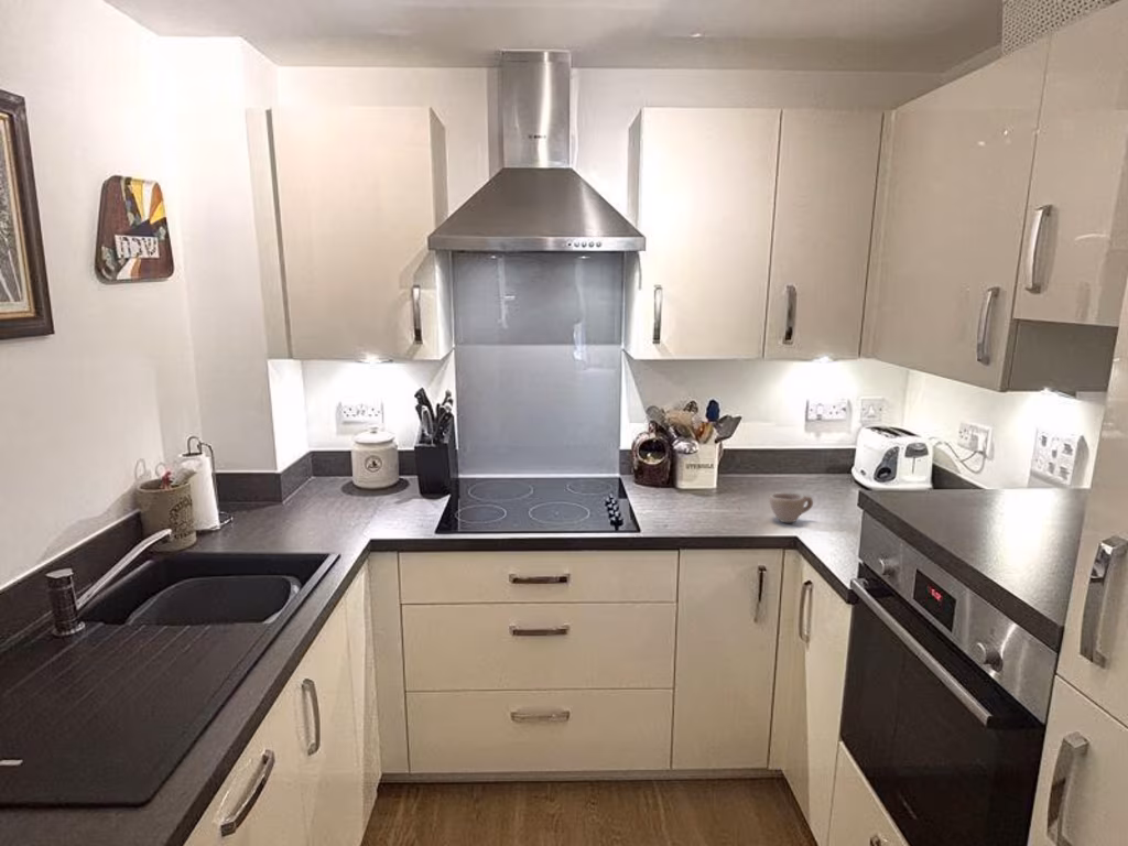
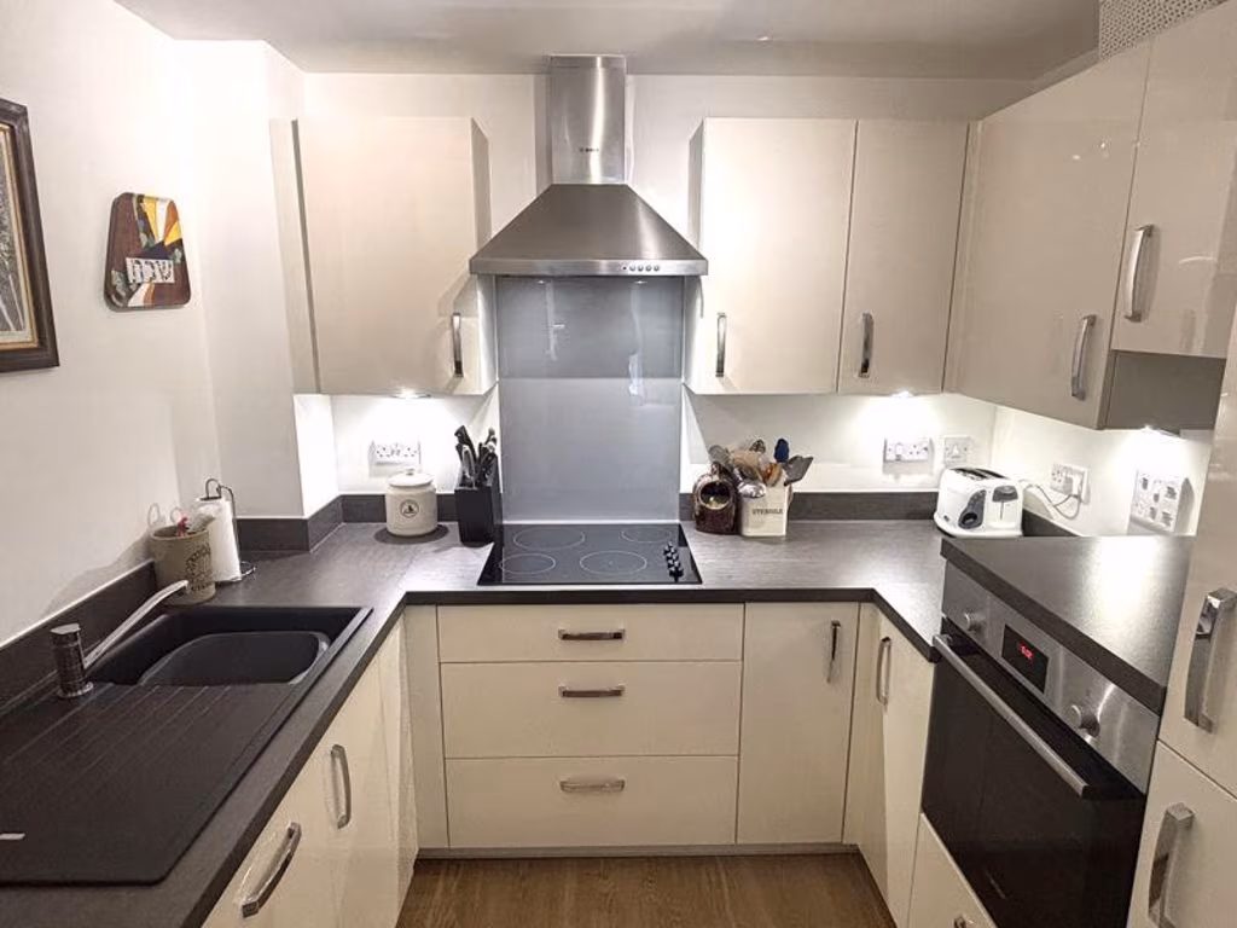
- cup (791, 507)
